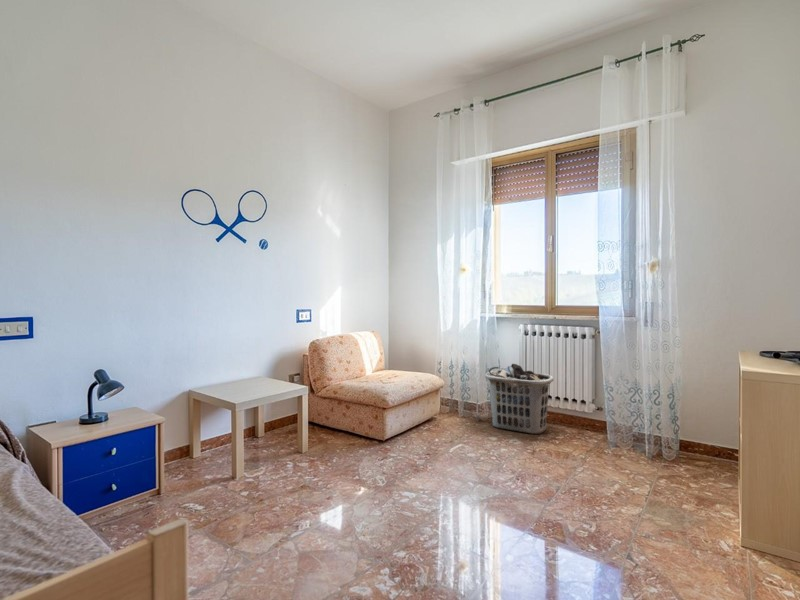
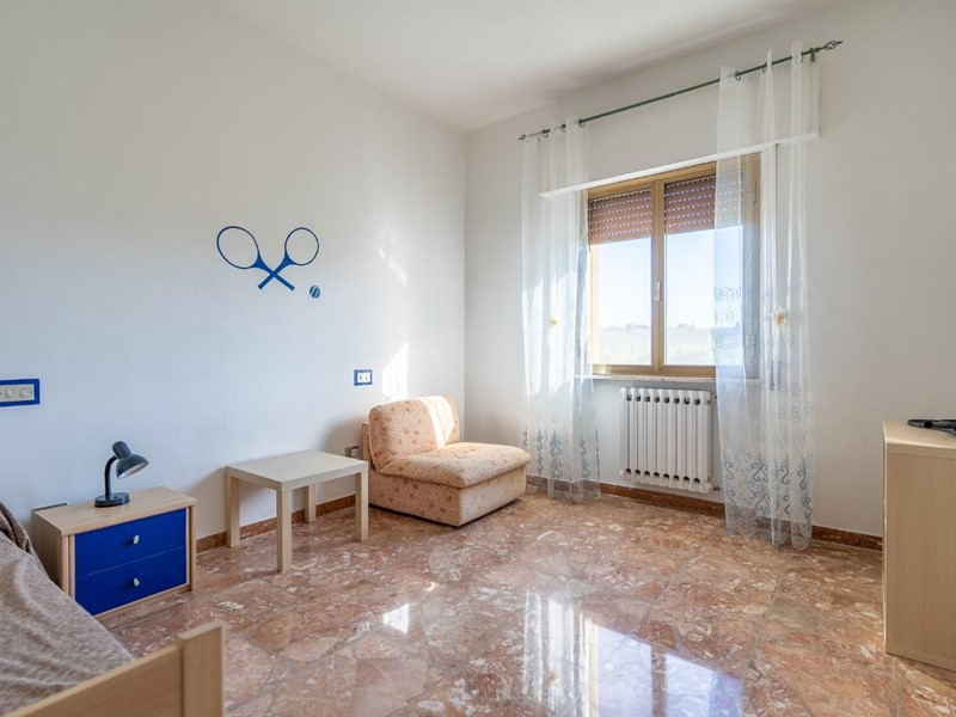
- clothes hamper (518, 396)
